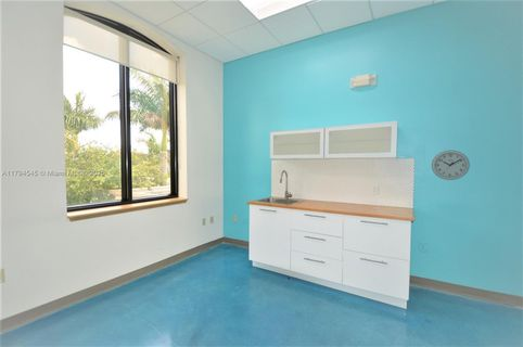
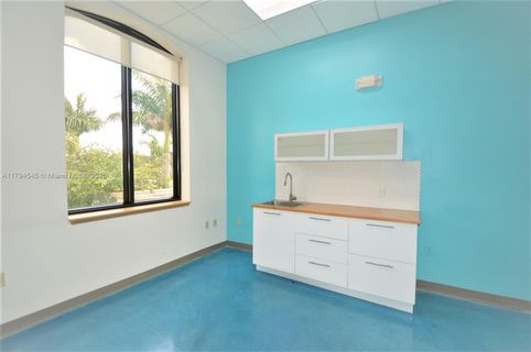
- wall clock (449, 165)
